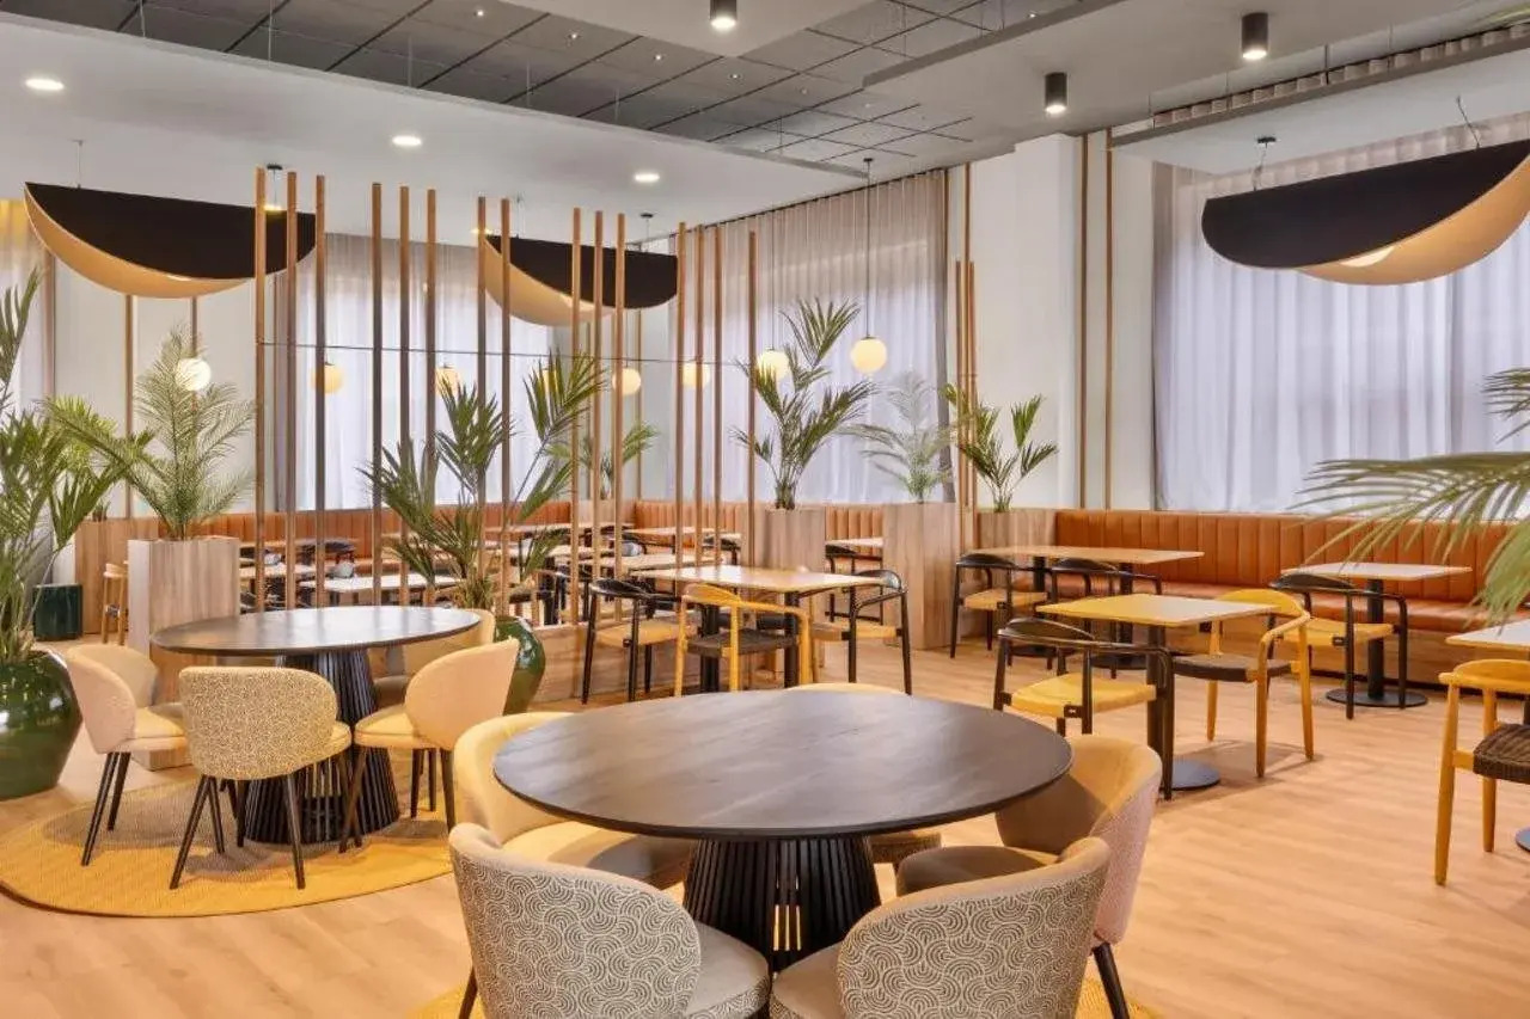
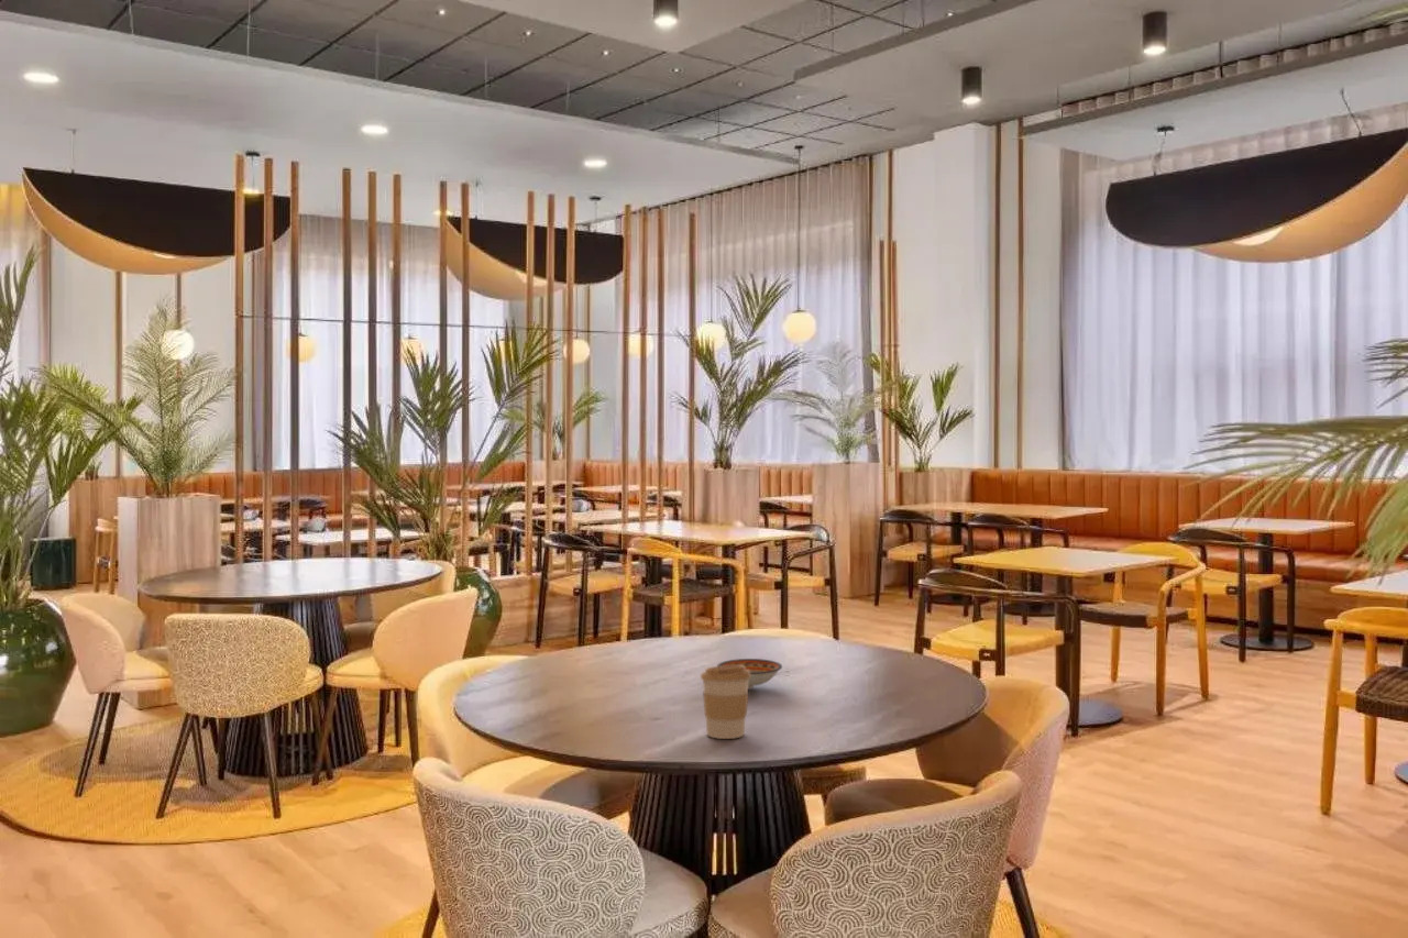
+ coffee cup (725, 699)
+ bowl (750, 676)
